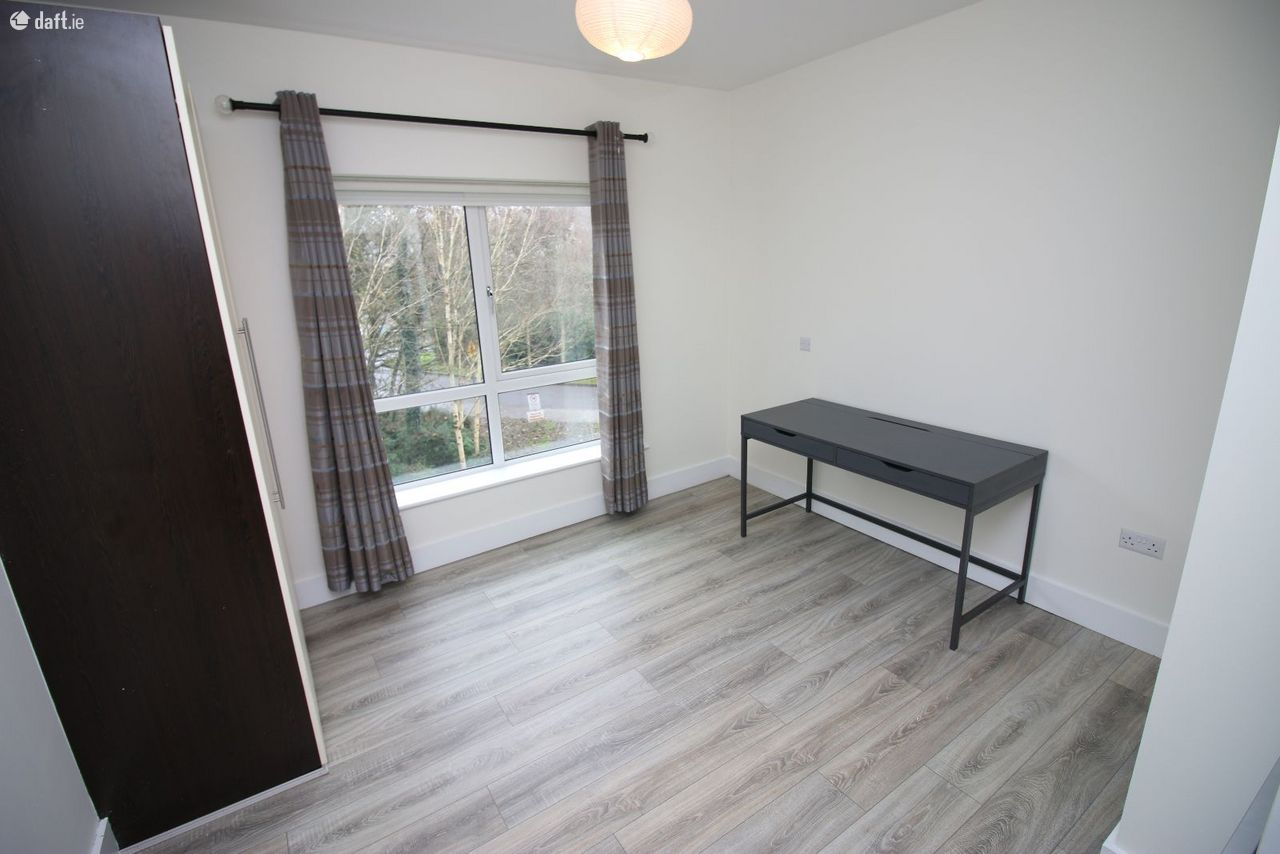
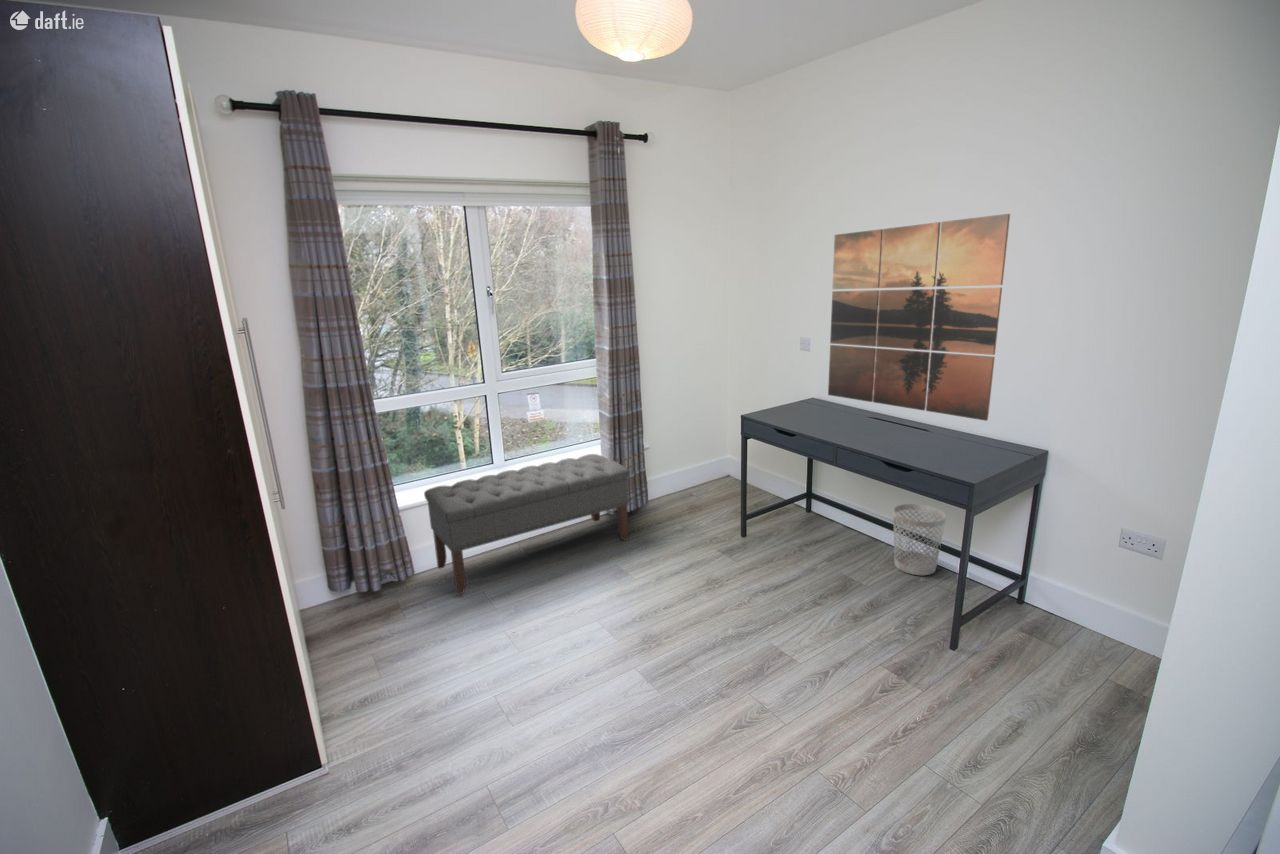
+ wastebasket (918, 540)
+ bench (533, 514)
+ wall art (904, 319)
